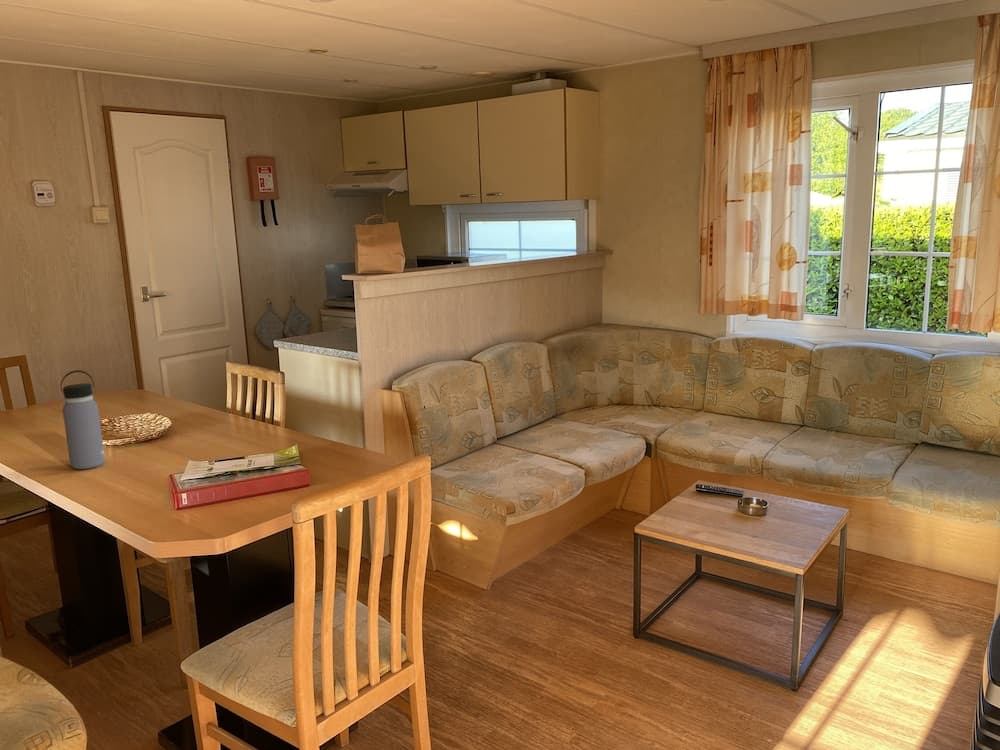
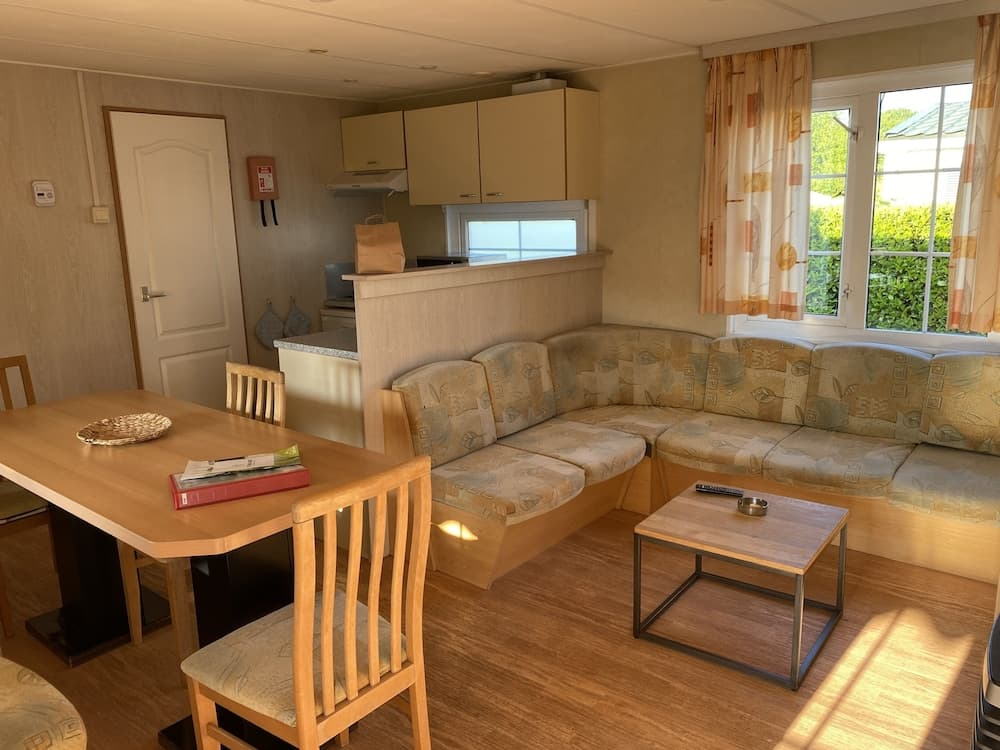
- water bottle (82, 419)
